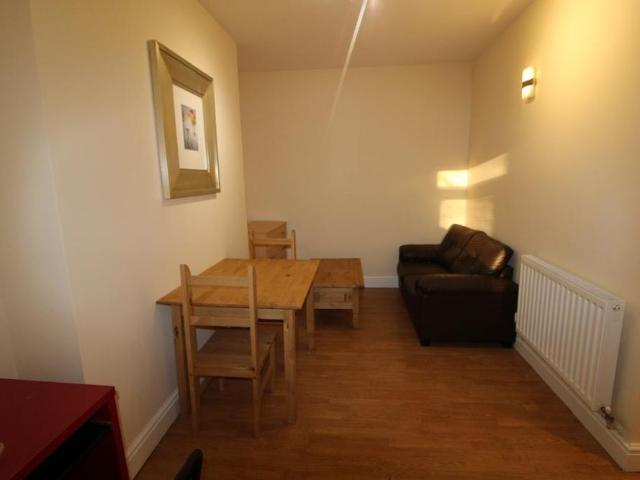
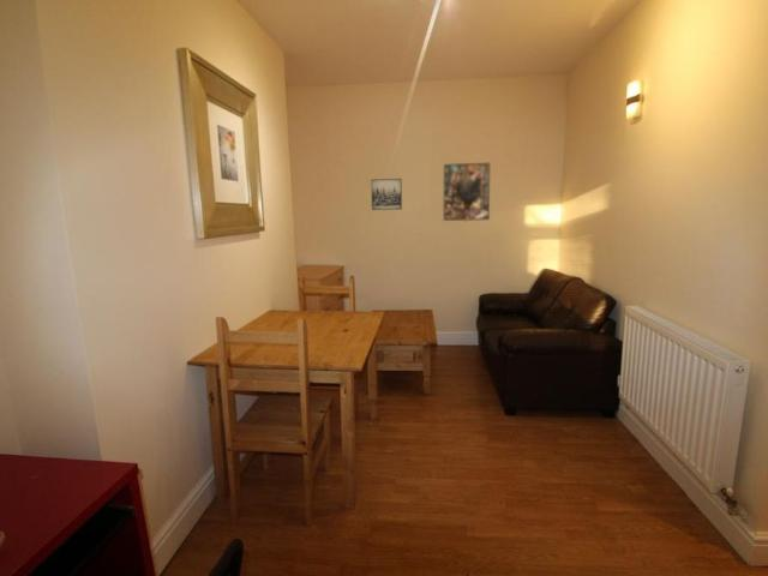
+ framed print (466, 192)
+ wall art (386, 194)
